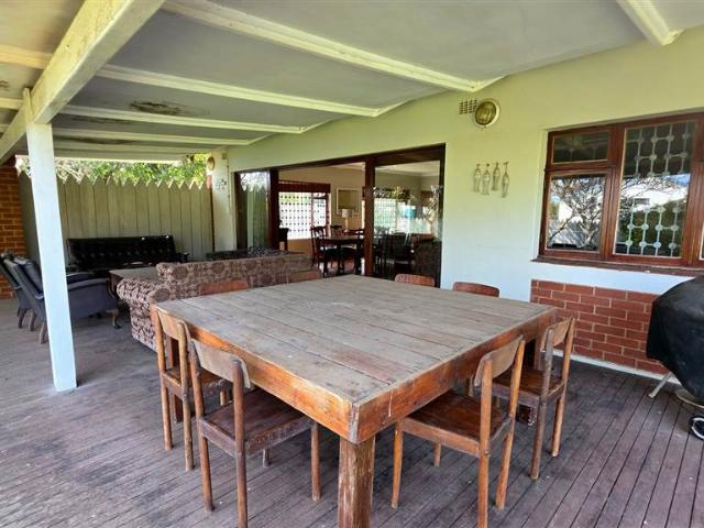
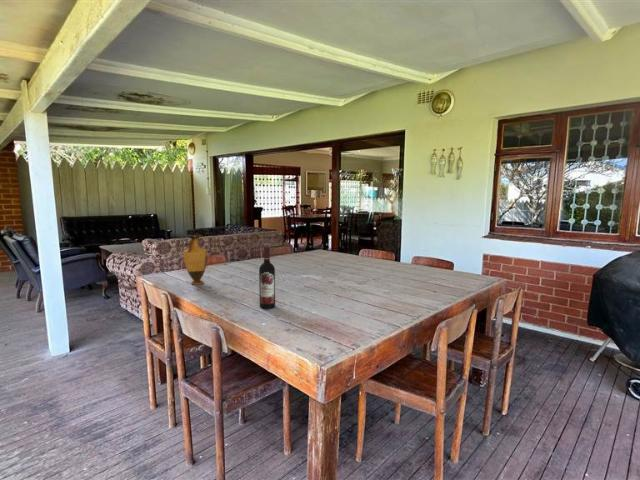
+ wine bottle (267, 276)
+ vase (195, 259)
